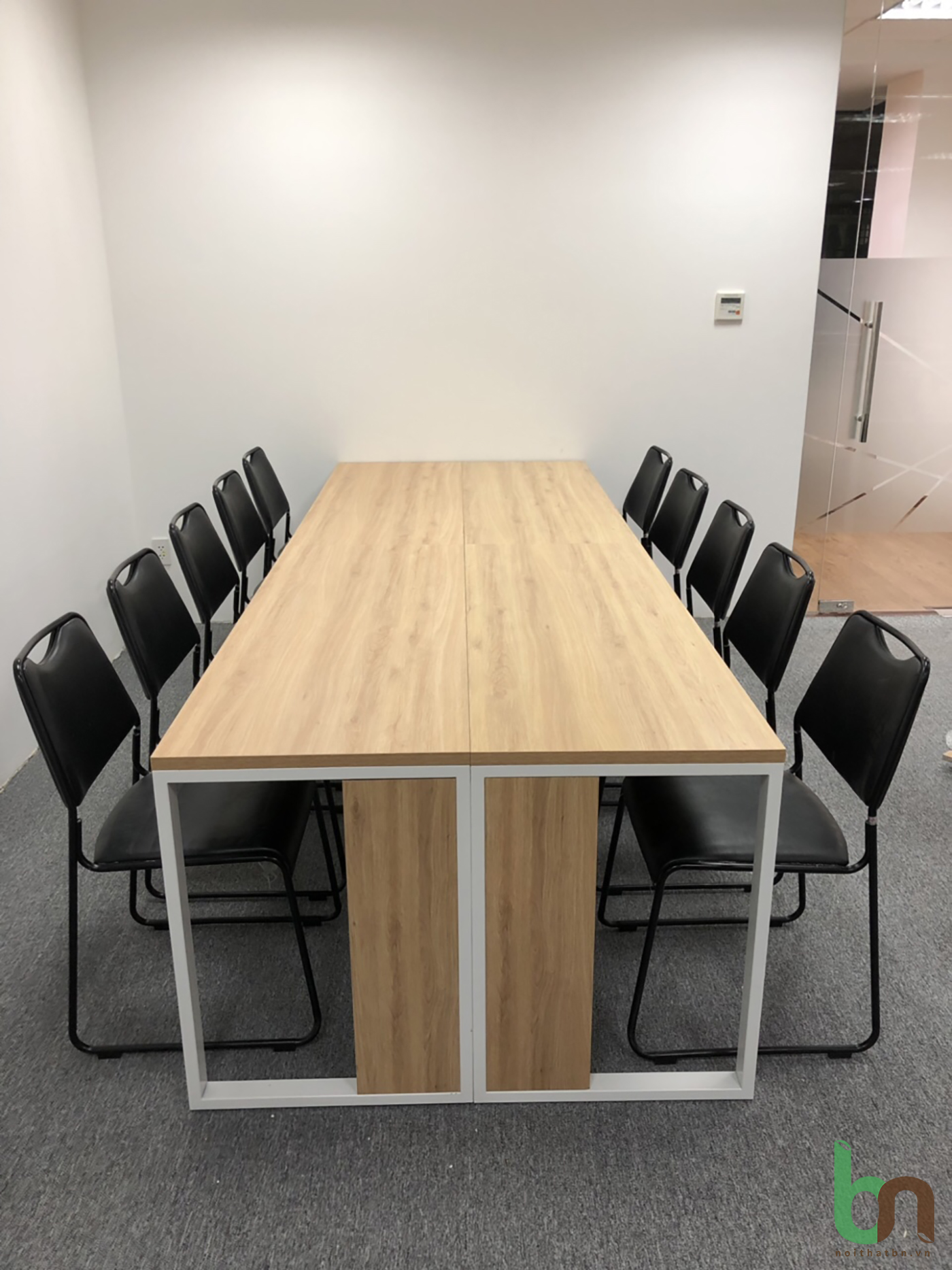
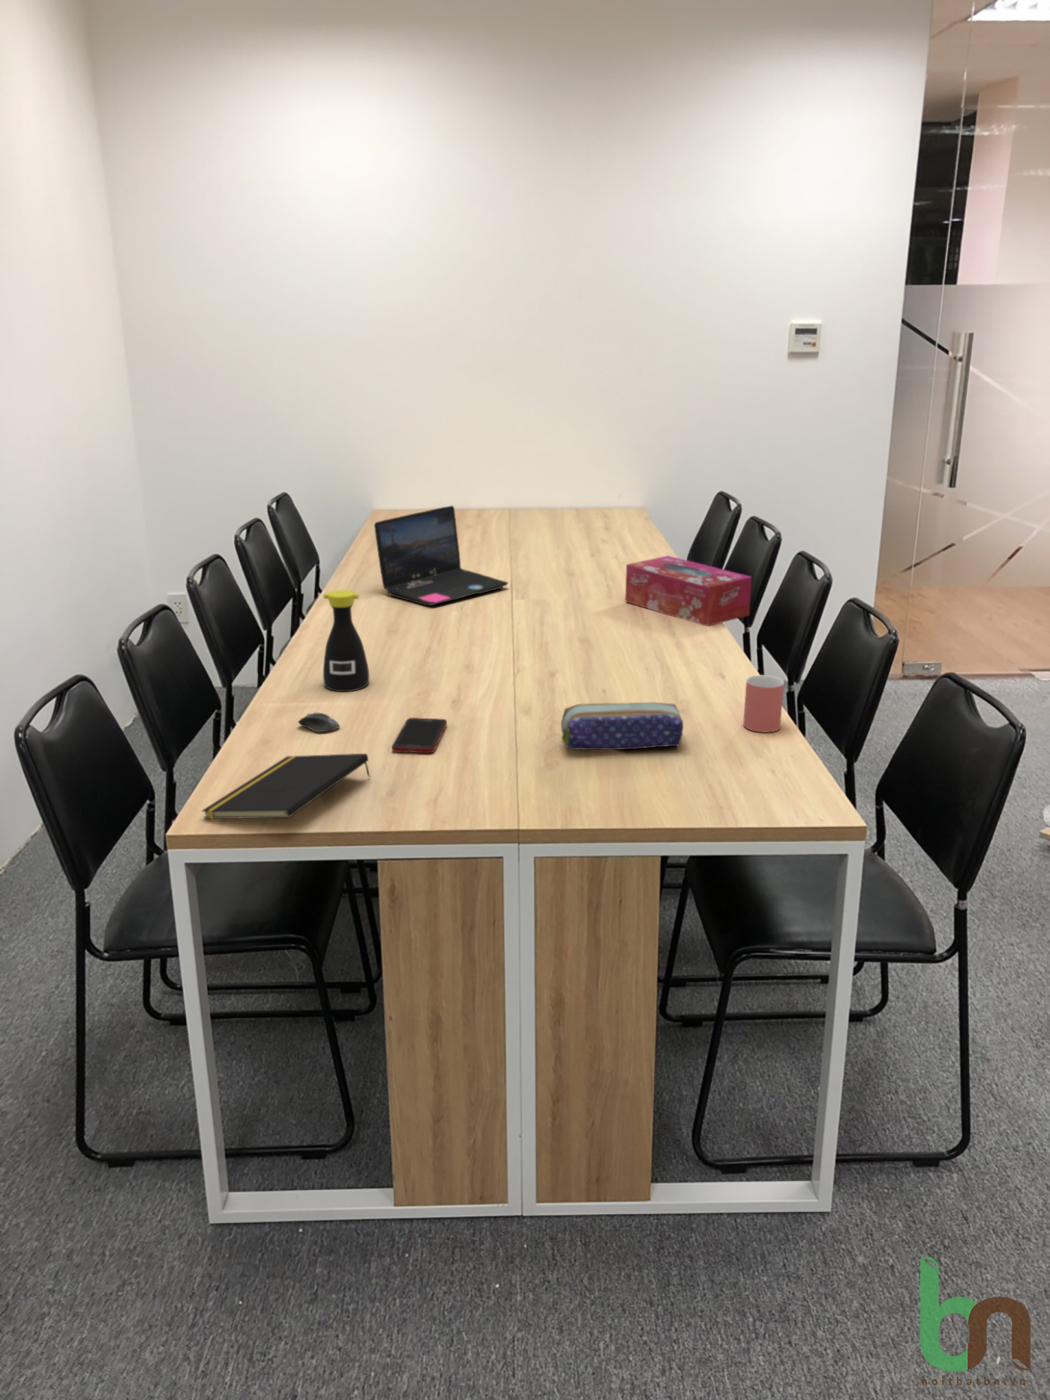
+ cell phone (420, 735)
+ computer mouse (318, 720)
+ laptop (442, 554)
+ cup (762, 700)
+ pencil case (621, 725)
+ notepad (287, 785)
+ tissue box (686, 590)
+ bottle (343, 639)
